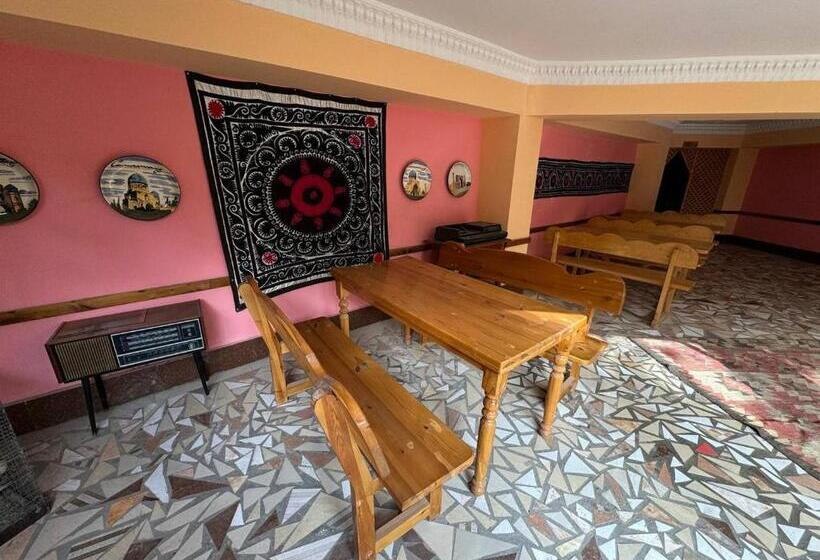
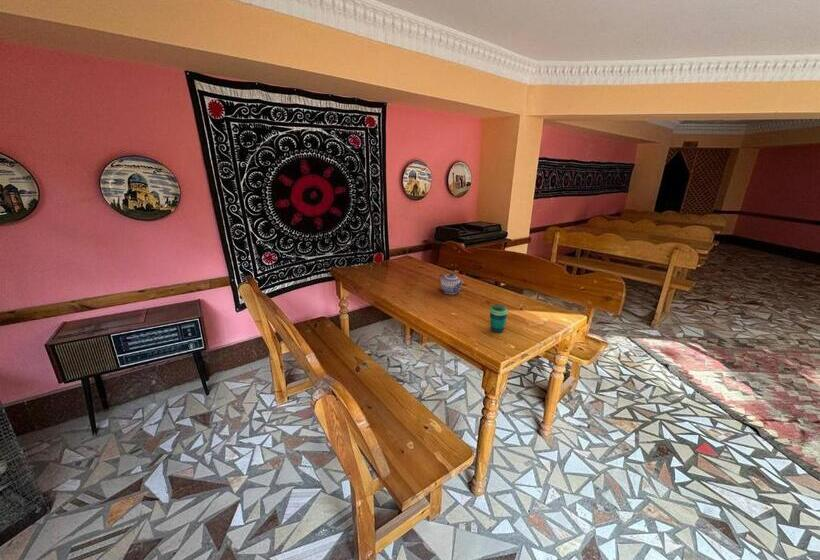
+ teapot (451, 282)
+ cup (497, 318)
